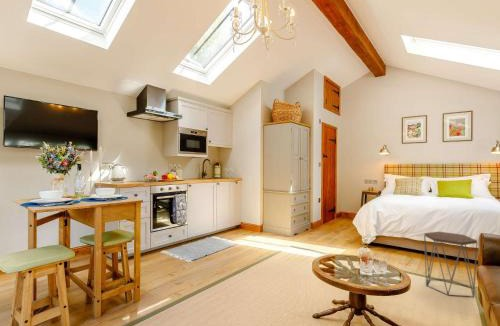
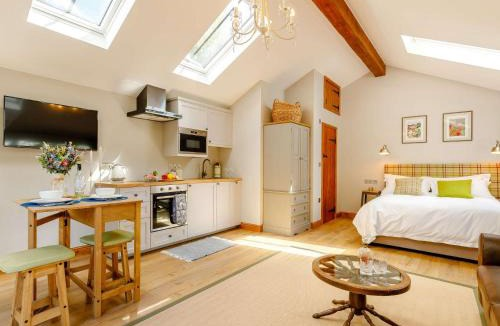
- side table (446, 262)
